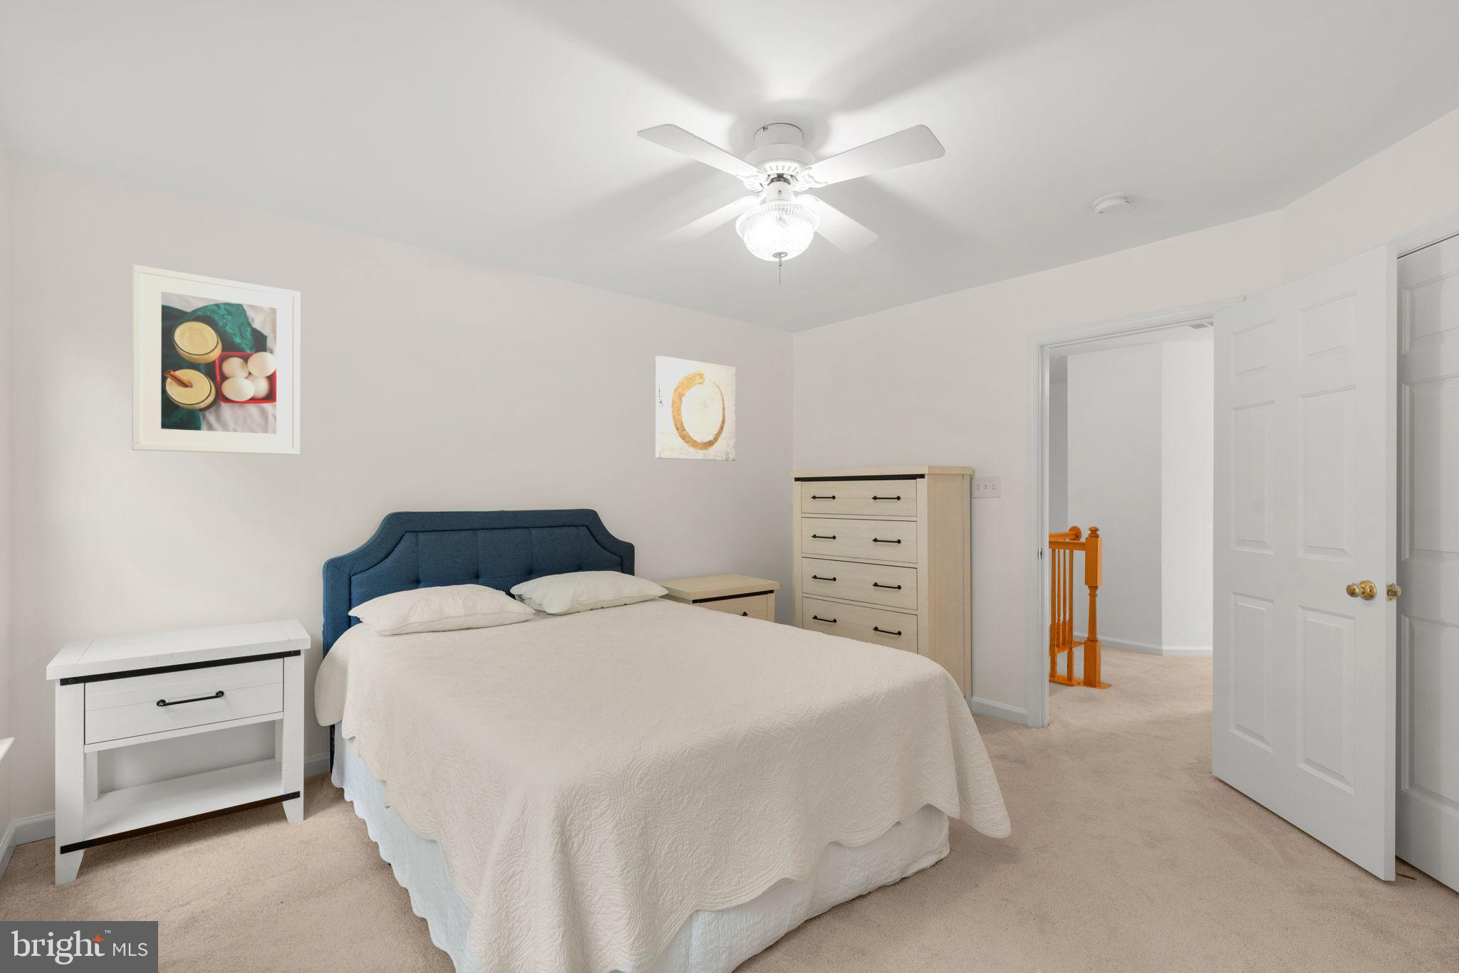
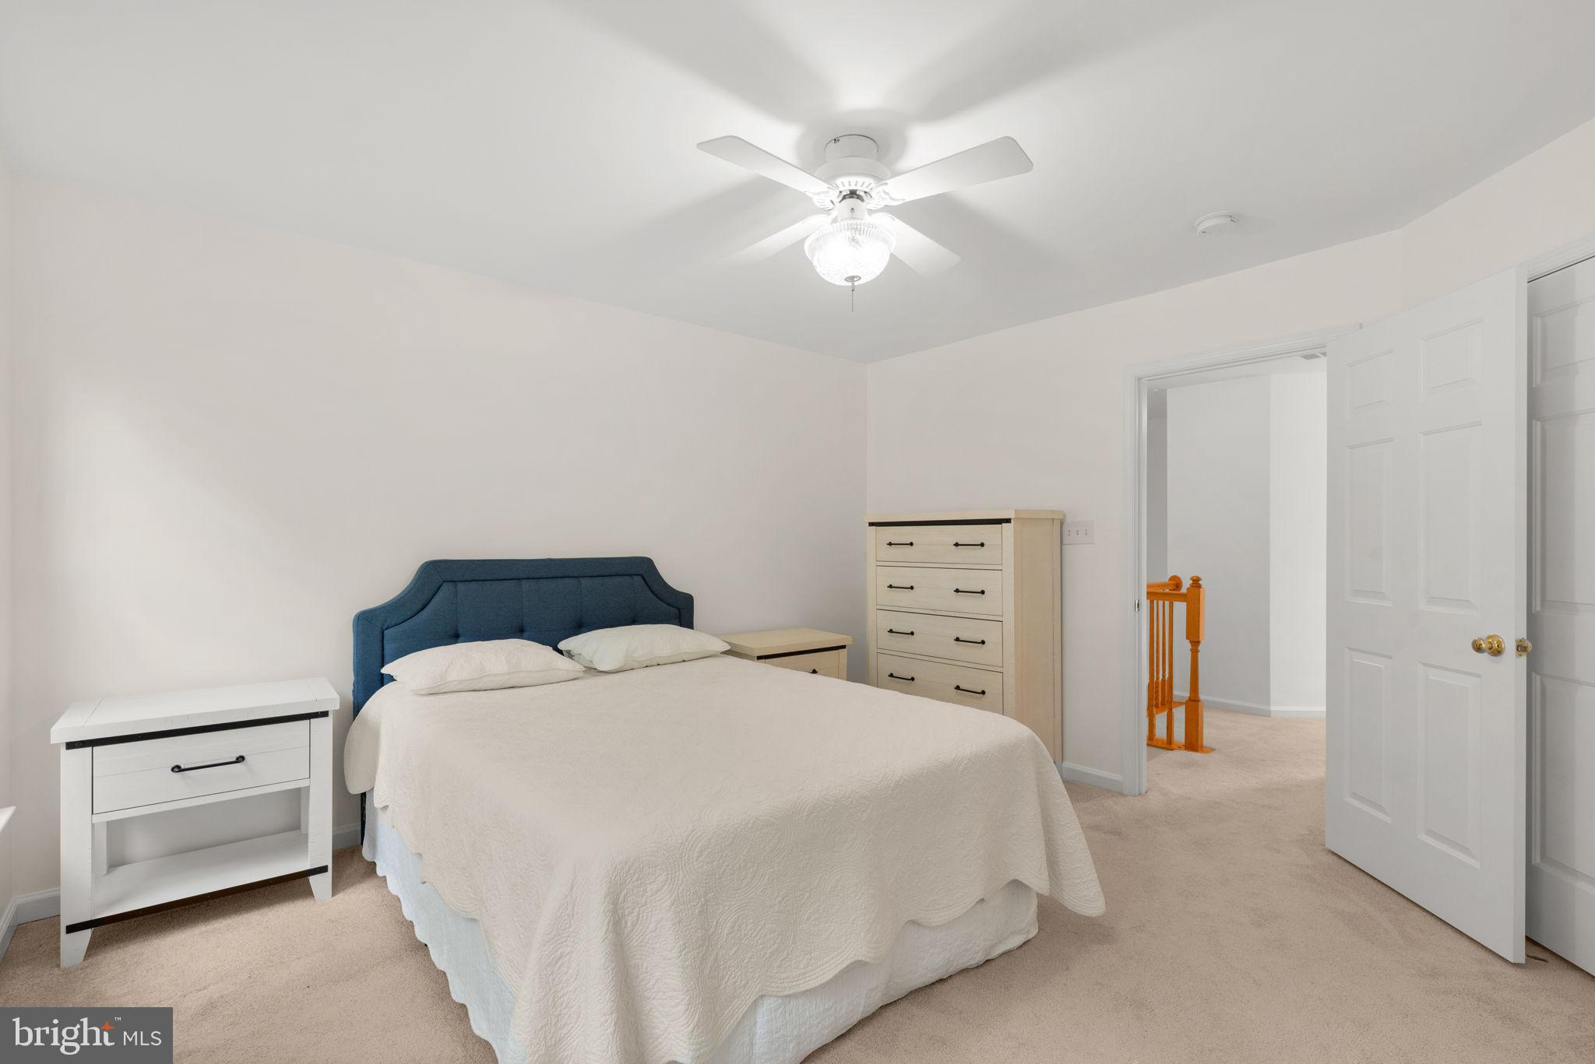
- wall art (696, 410)
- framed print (221, 366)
